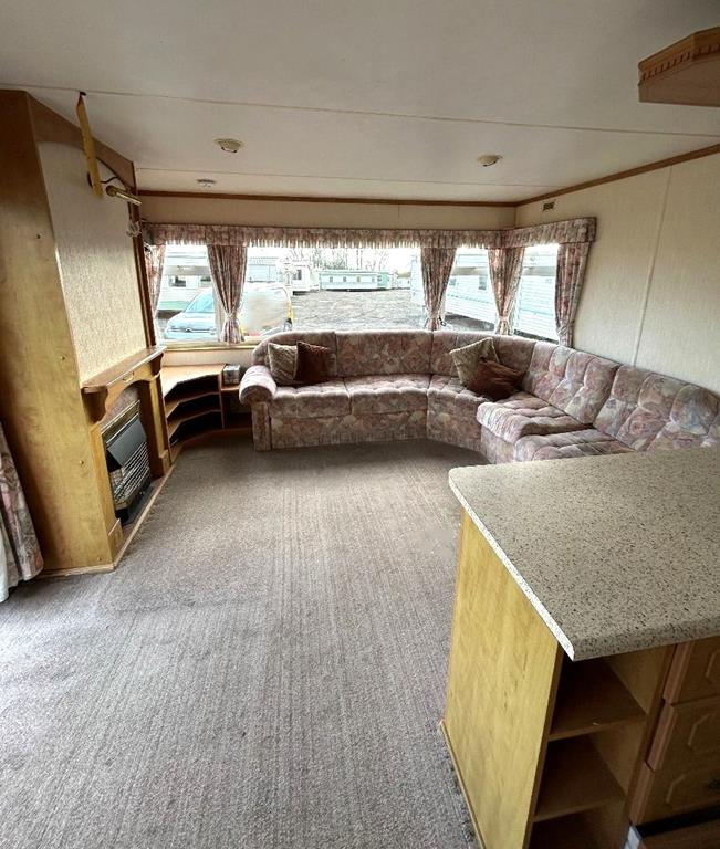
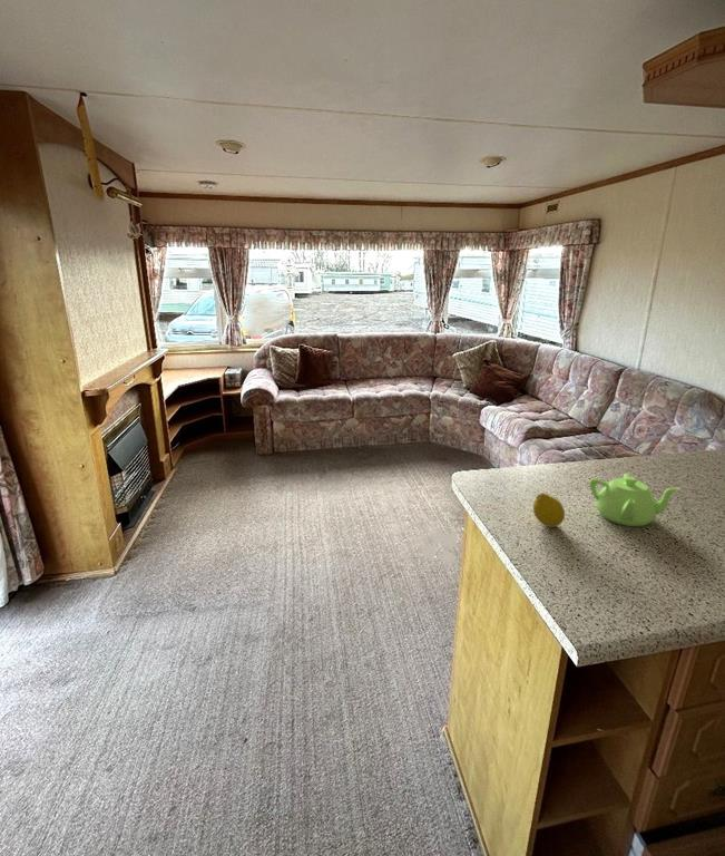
+ fruit (548, 509)
+ teapot (630, 497)
